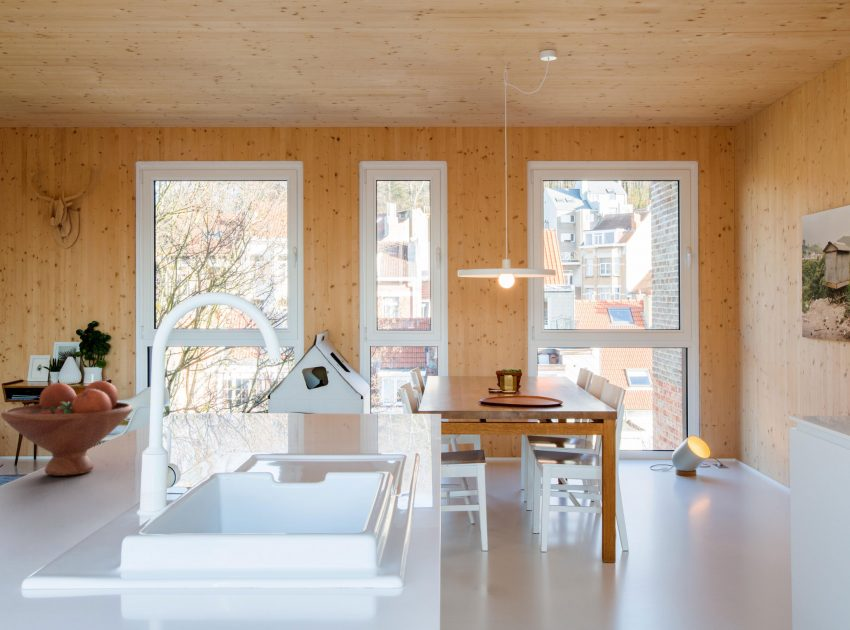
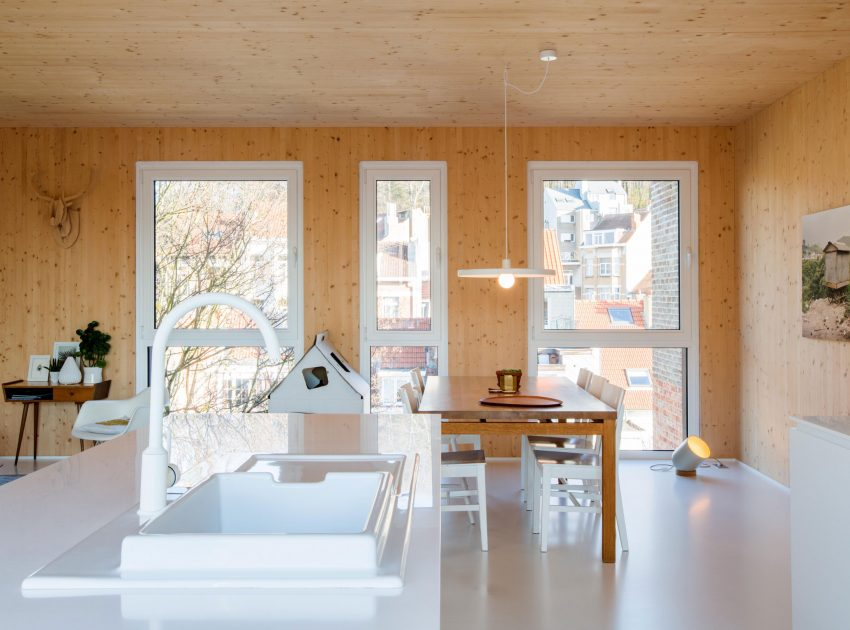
- fruit bowl (69, 427)
